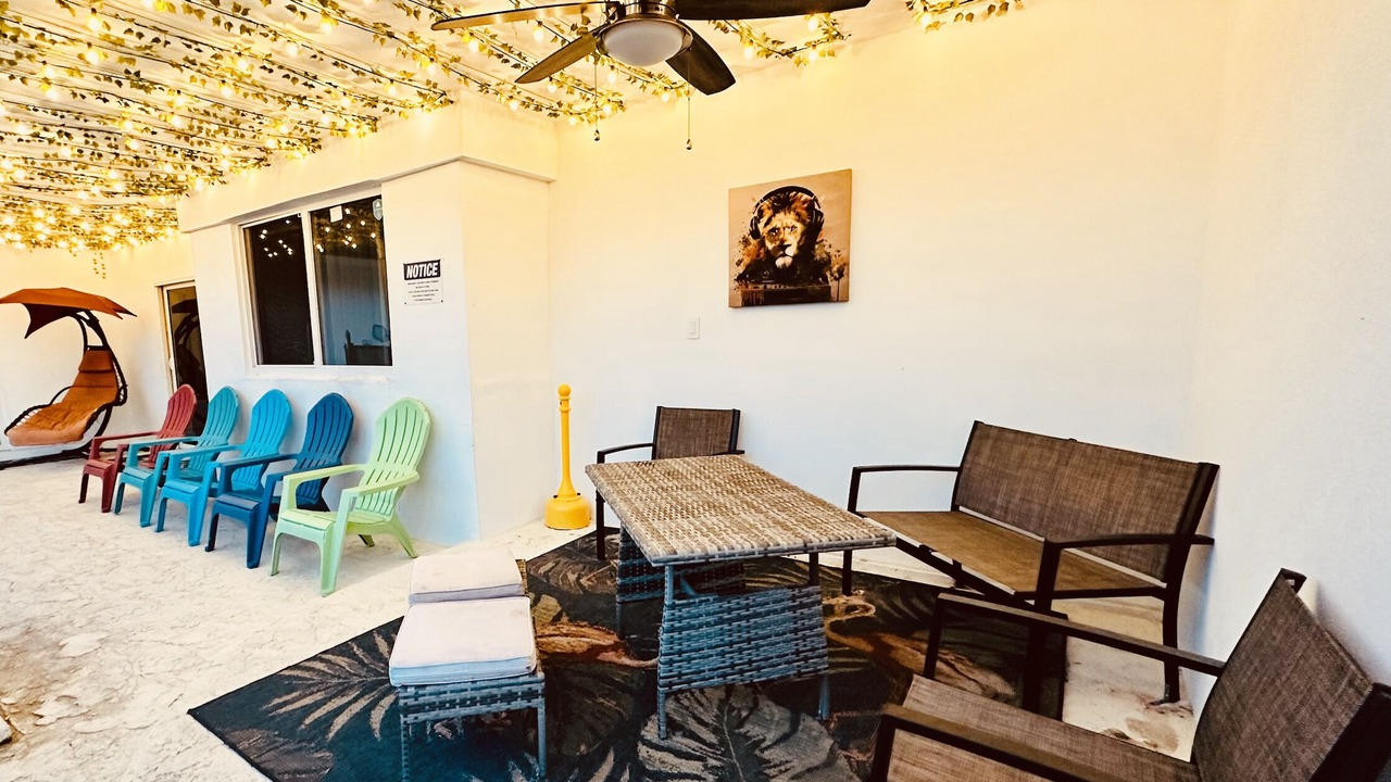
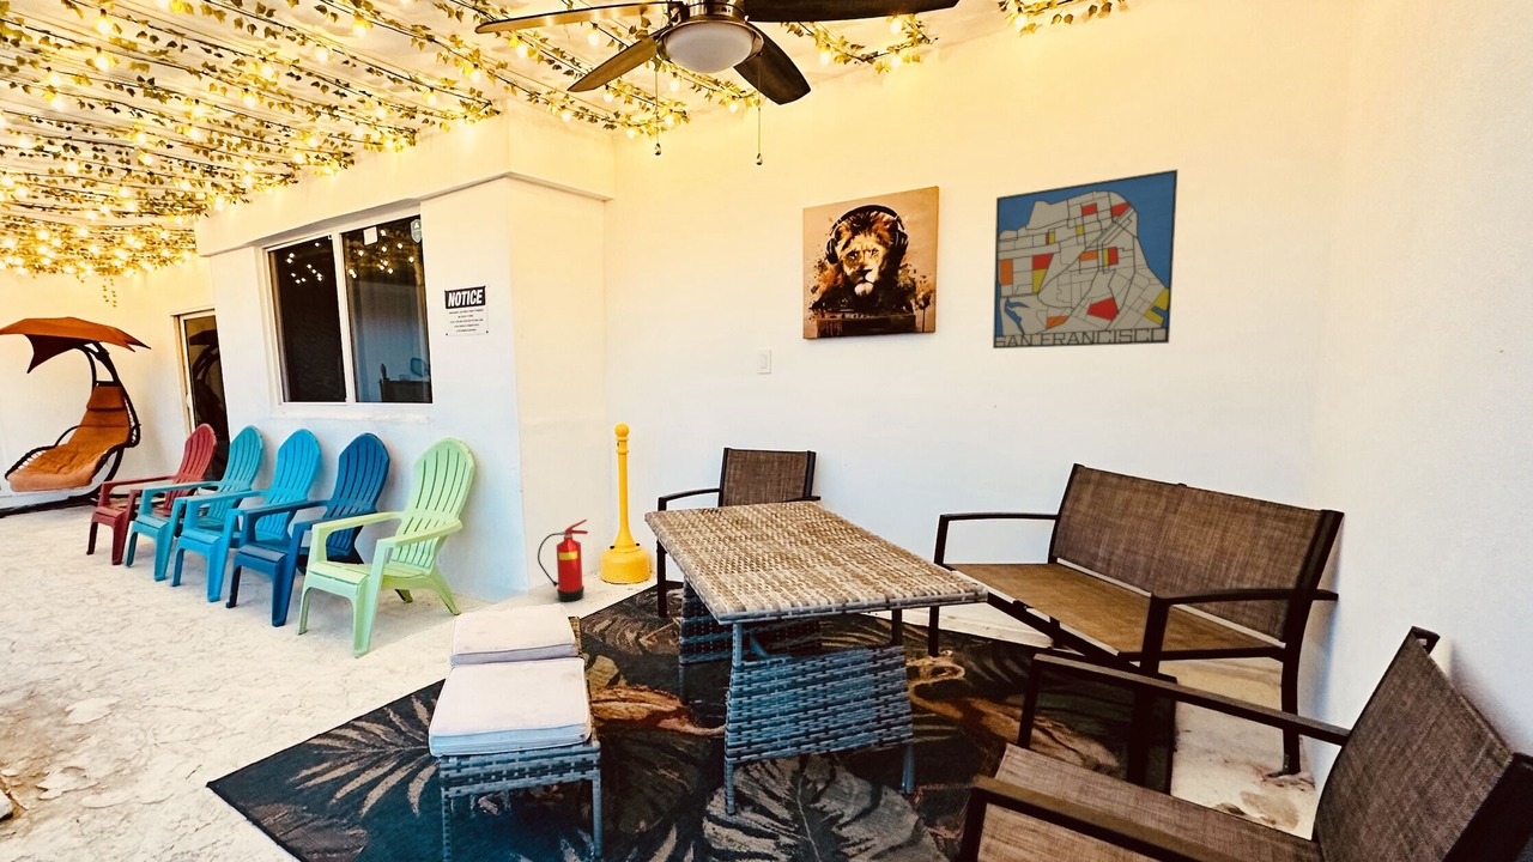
+ fire extinguisher (564, 559)
+ wall art (1078, 266)
